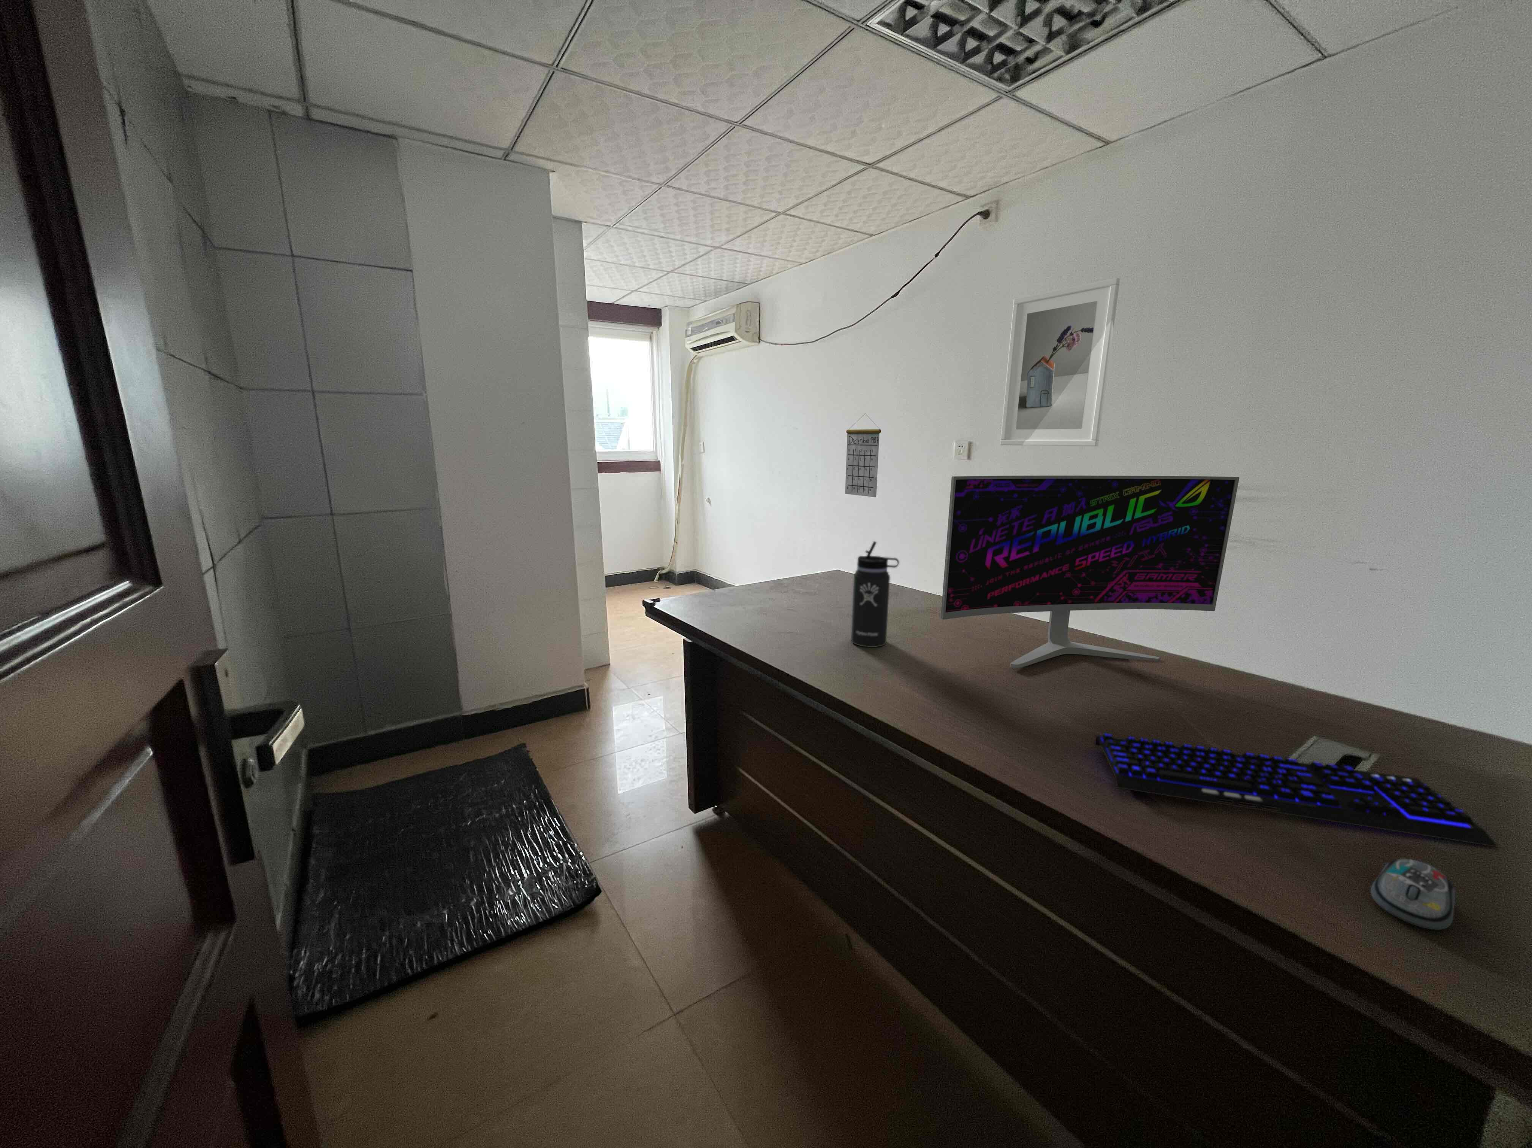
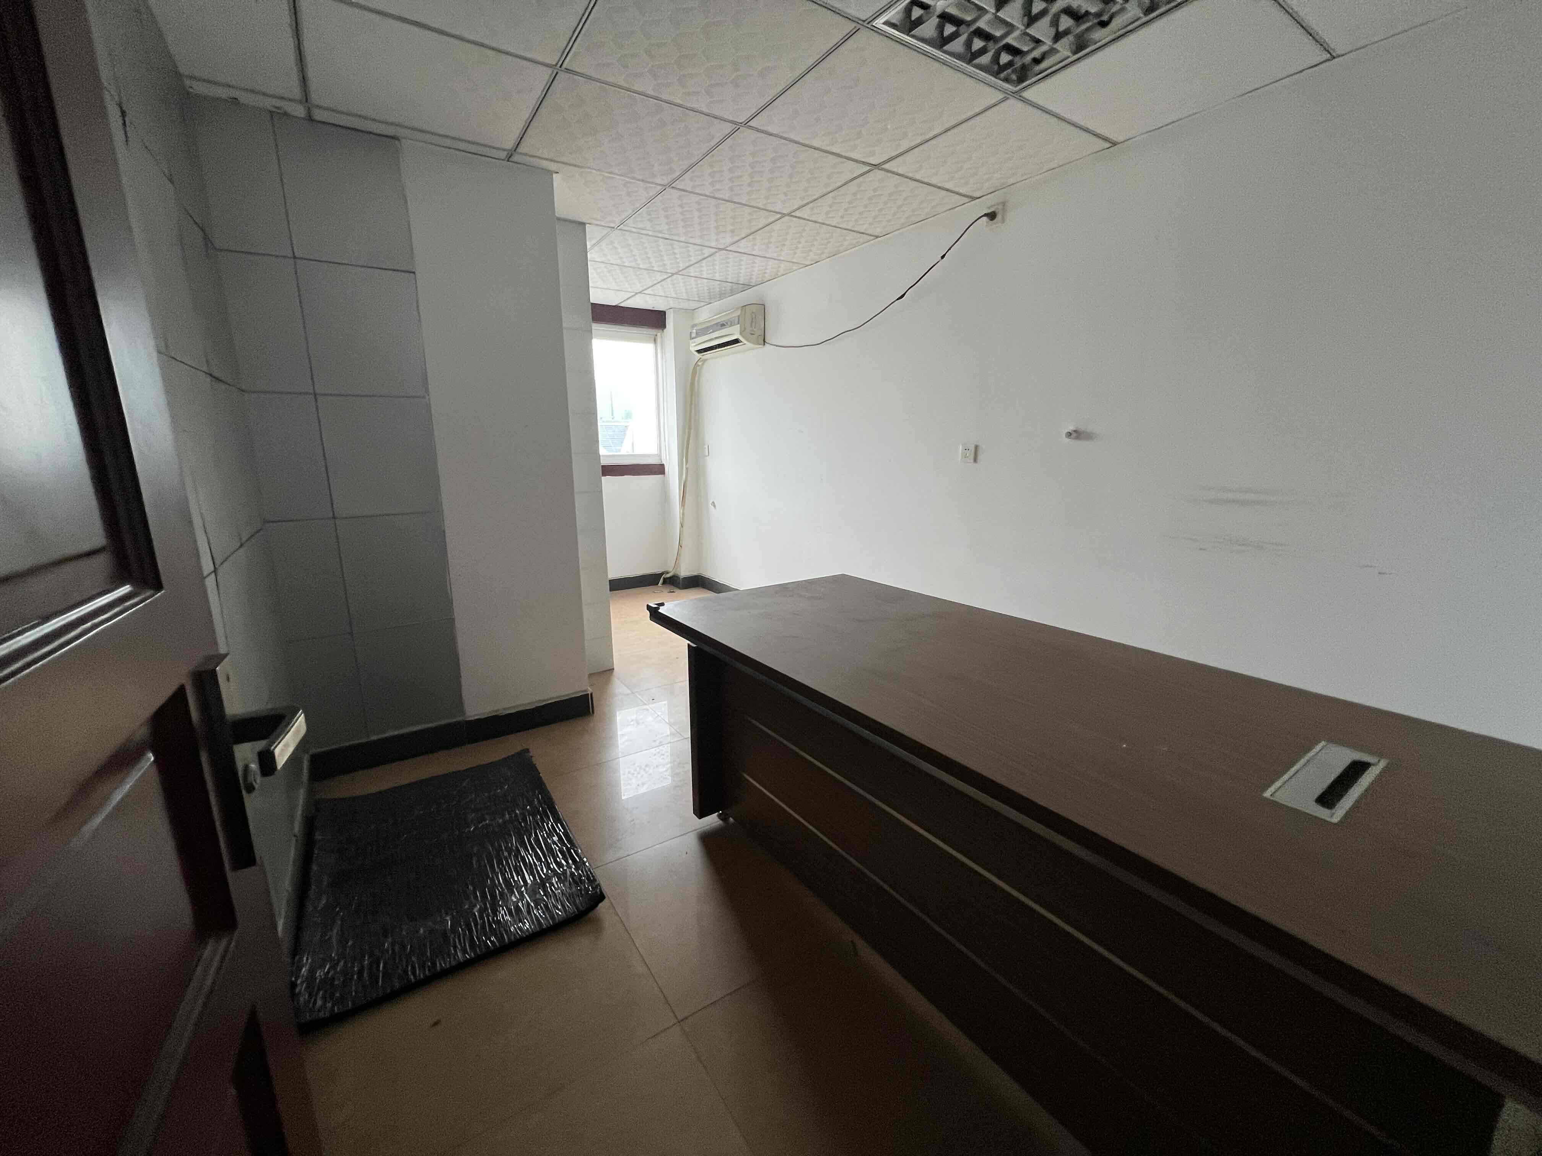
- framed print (1054, 369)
- calendar (863, 455)
- keyboard (1268, 781)
- monitor (1081, 568)
- computer mouse (1415, 888)
- thermos bottle (875, 592)
